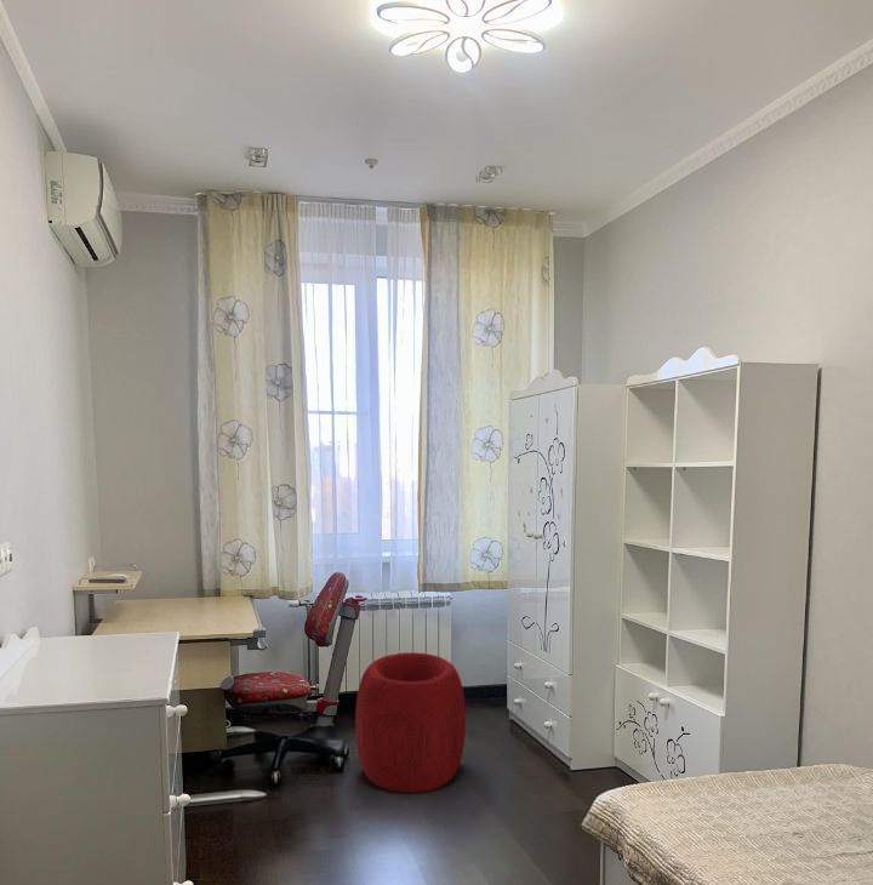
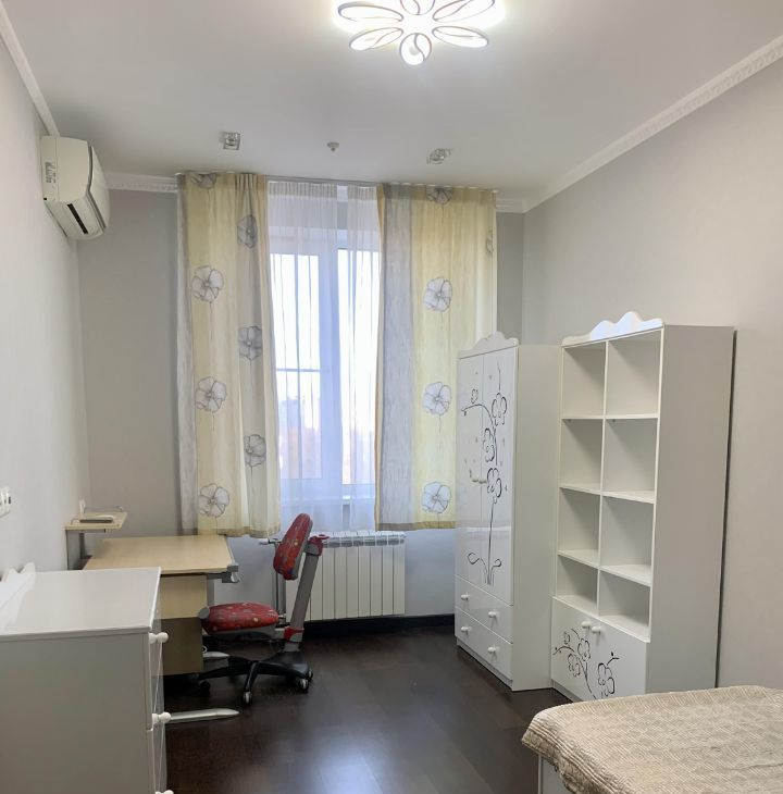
- pouf (410, 719)
